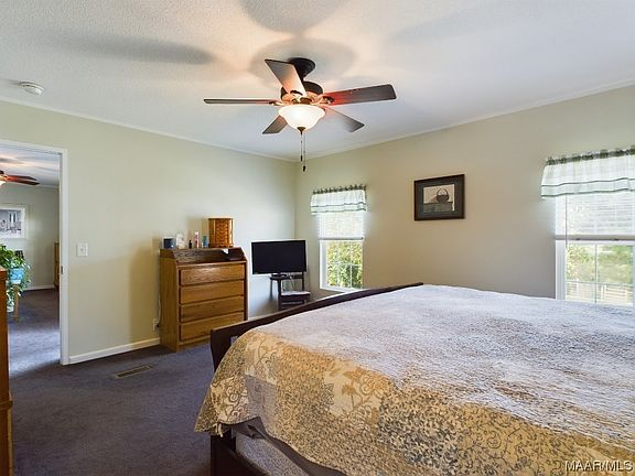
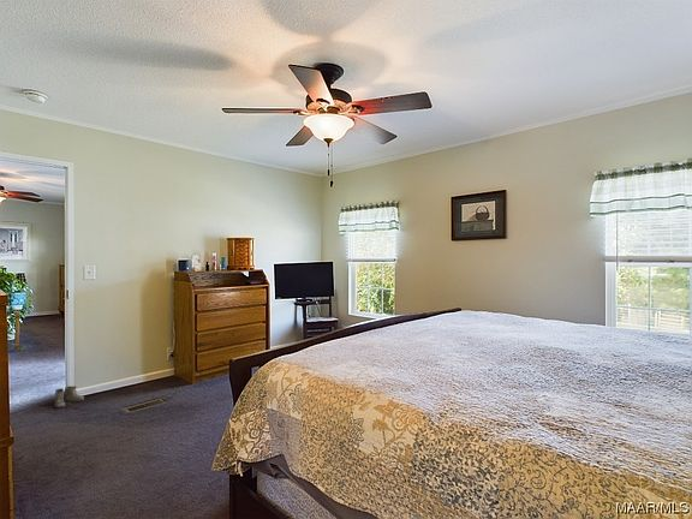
+ boots (66, 395)
